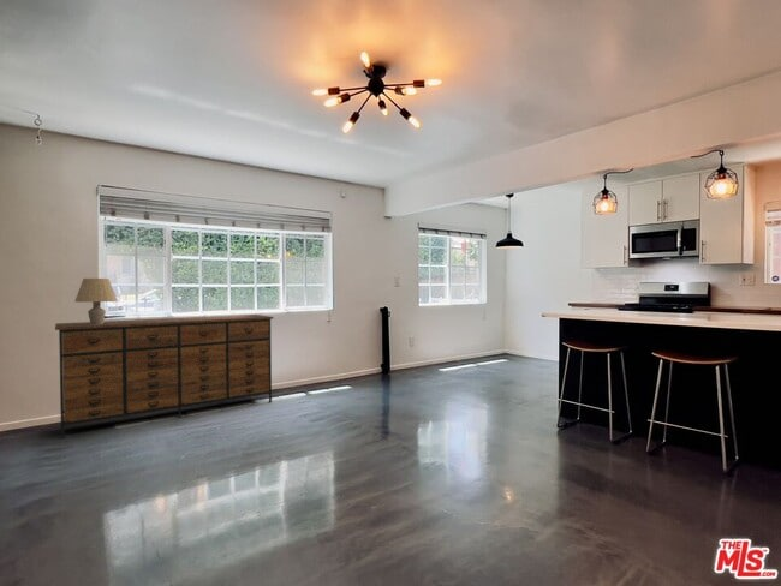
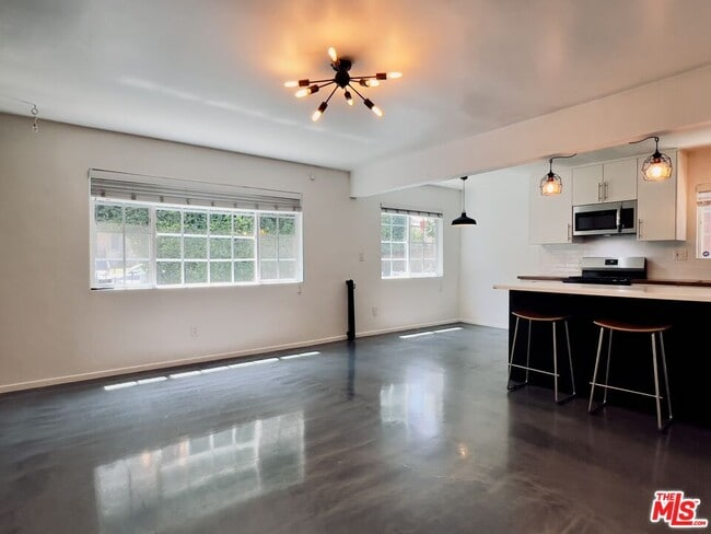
- sideboard (174, 365)
- table lamp (96, 300)
